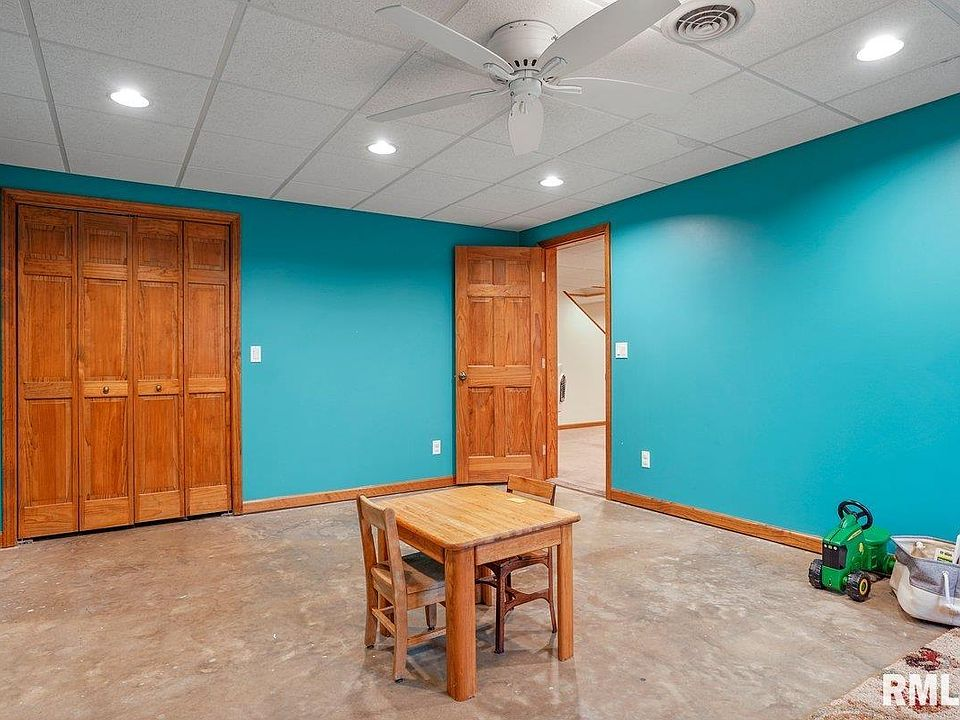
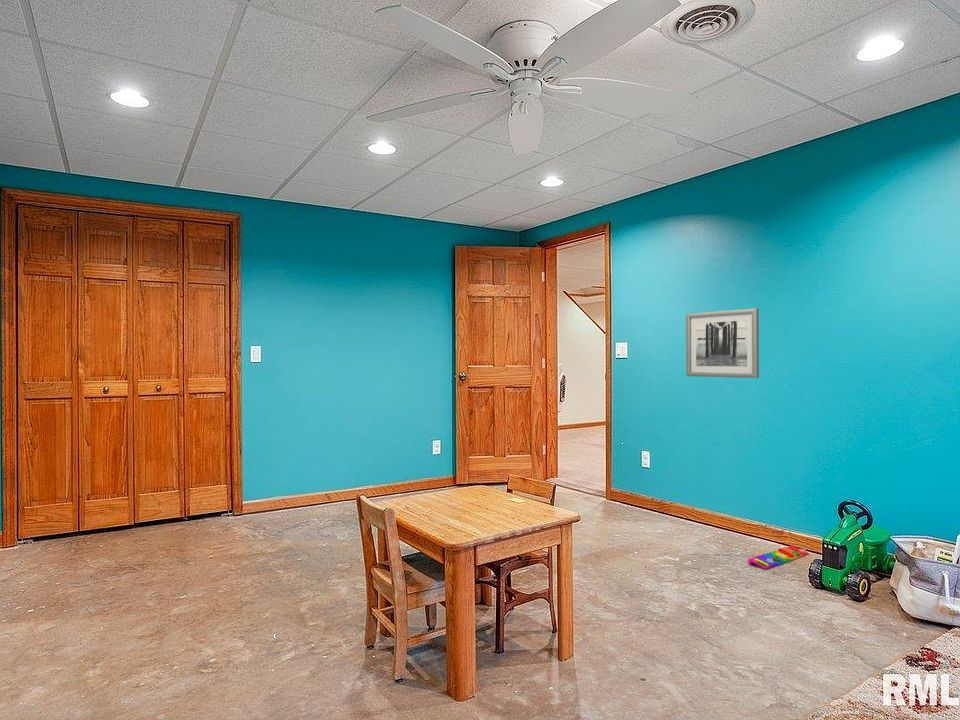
+ knob puzzle (779, 555)
+ wall art (720, 344)
